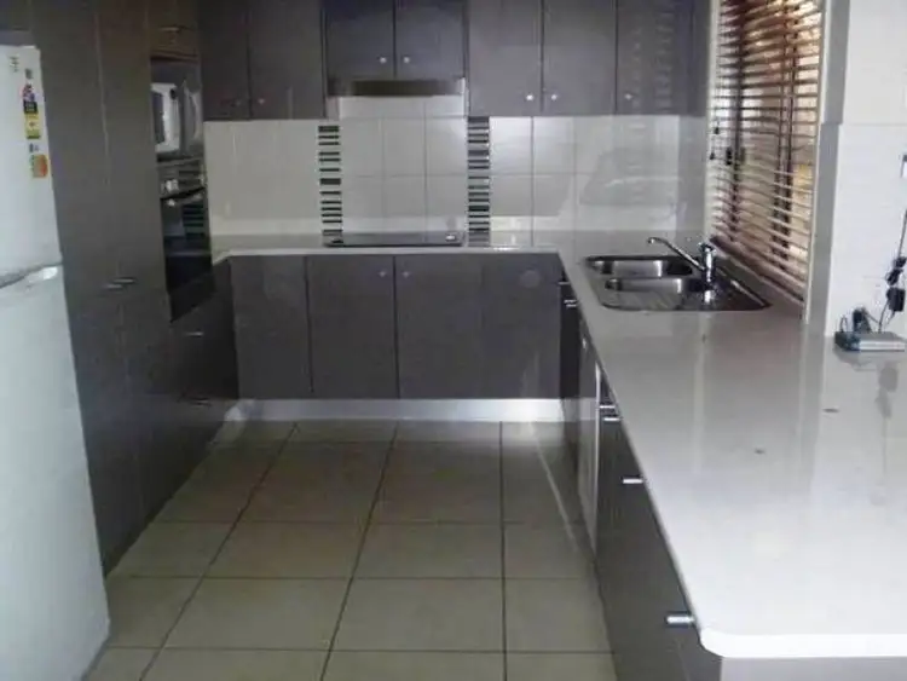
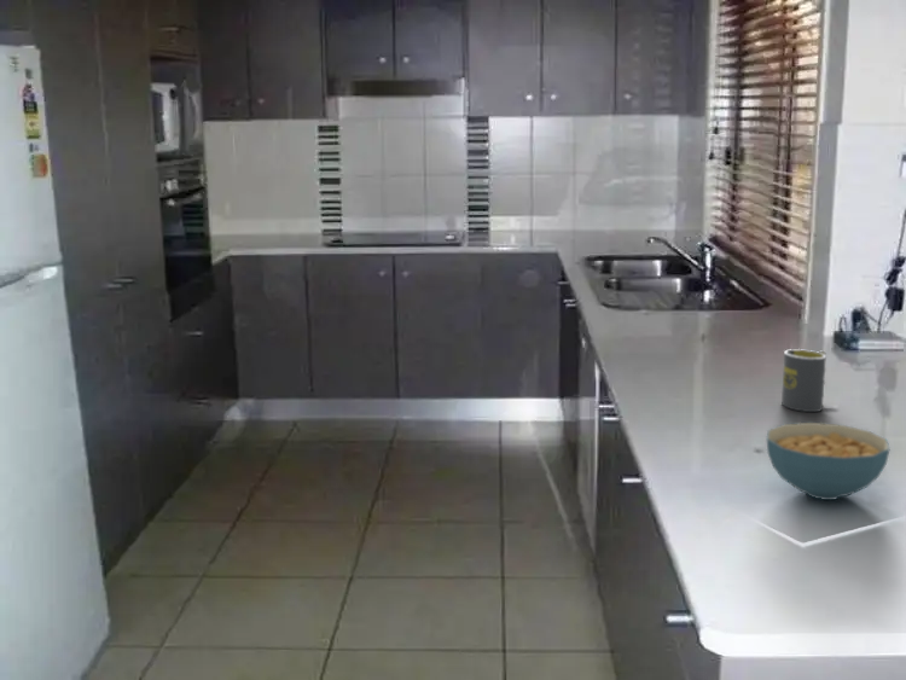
+ mug (806, 379)
+ cereal bowl (824, 466)
